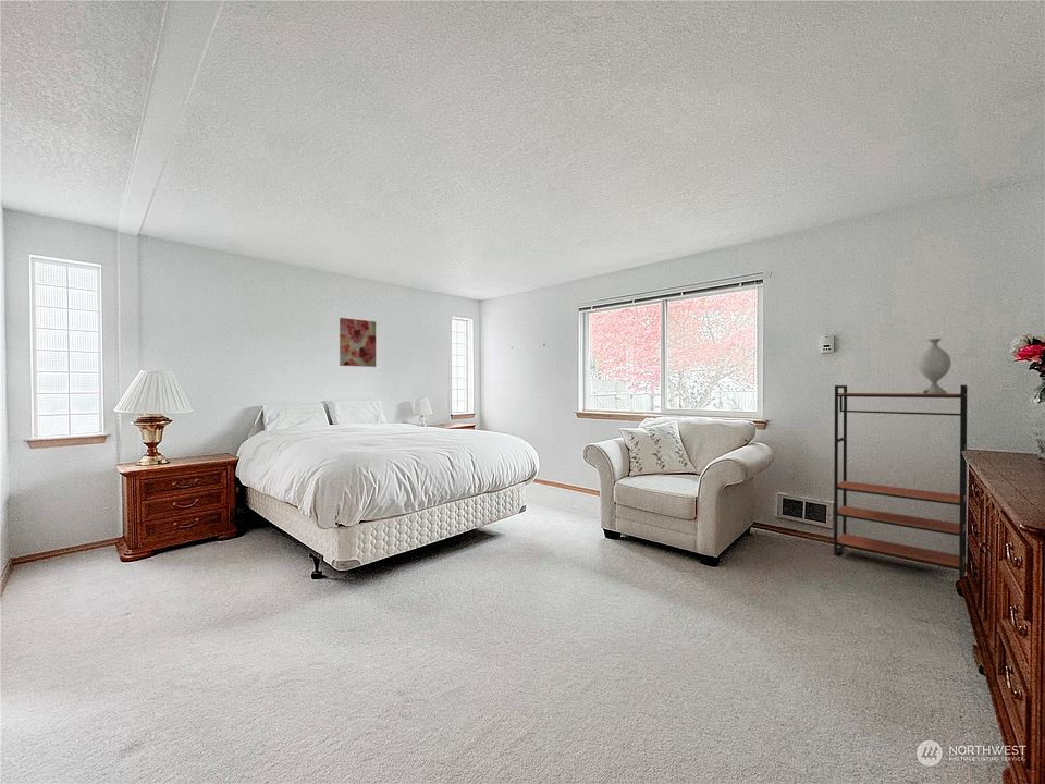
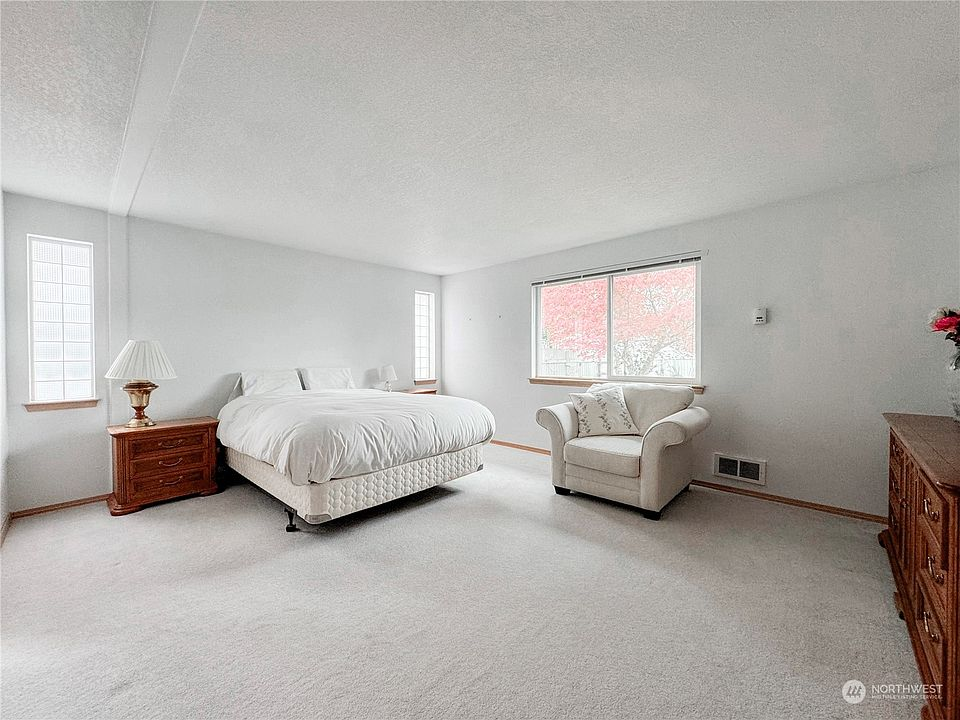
- decorative vase (934, 366)
- wall art (358, 343)
- bookshelf (895, 487)
